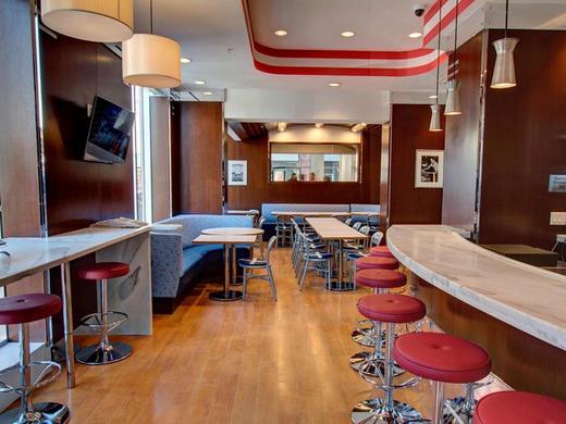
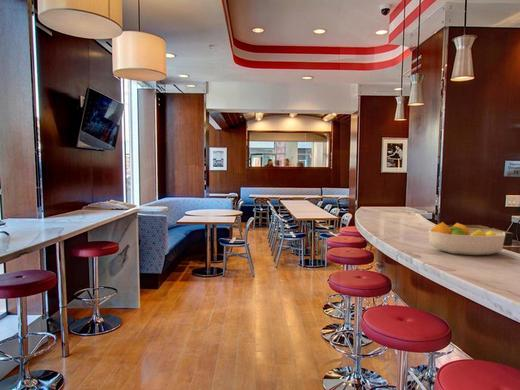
+ fruit bowl (466, 236)
